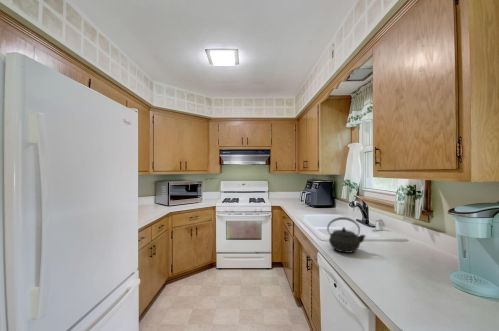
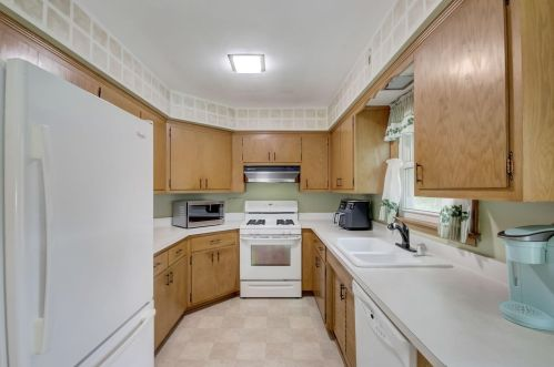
- kettle (346, 233)
